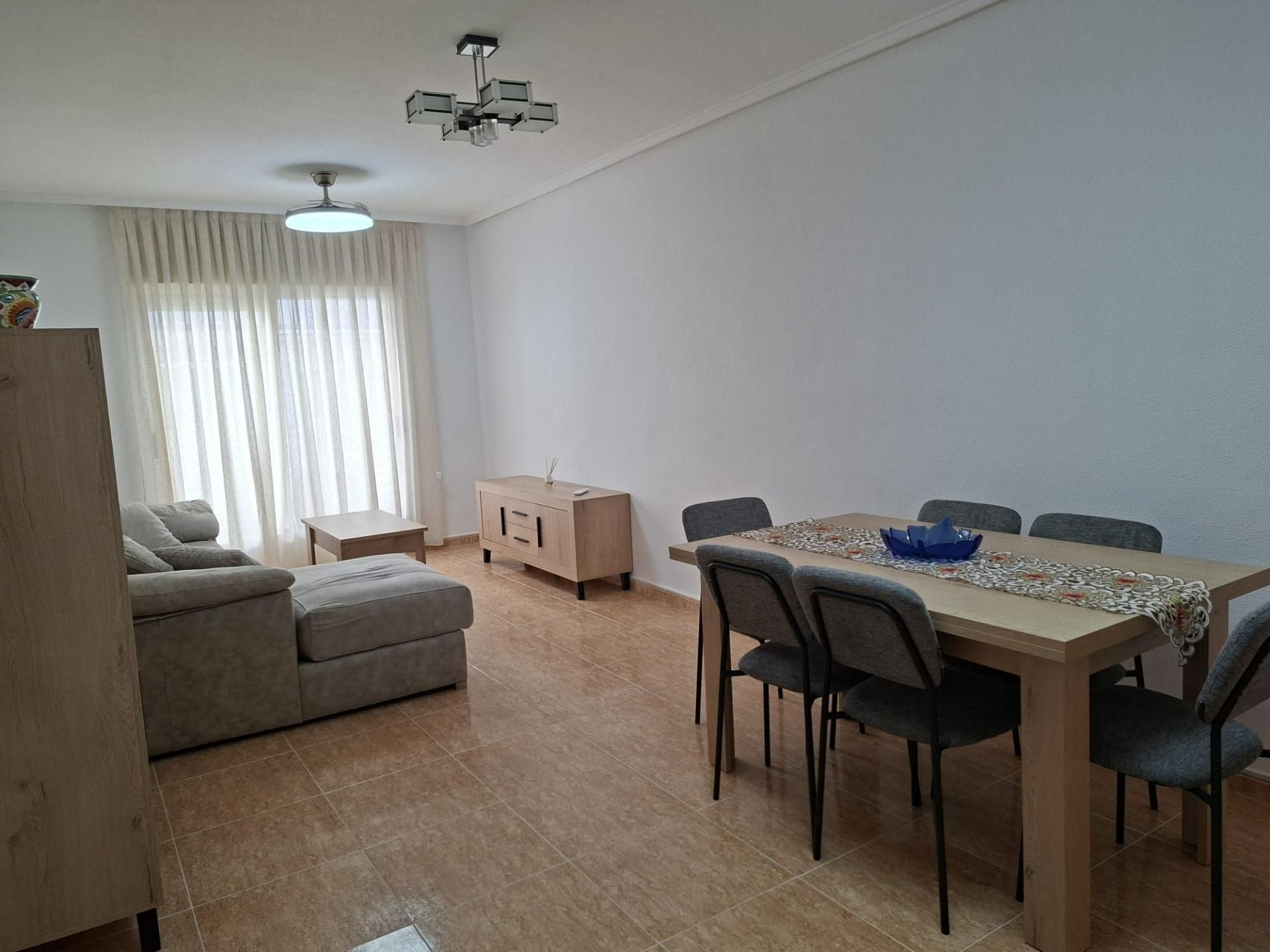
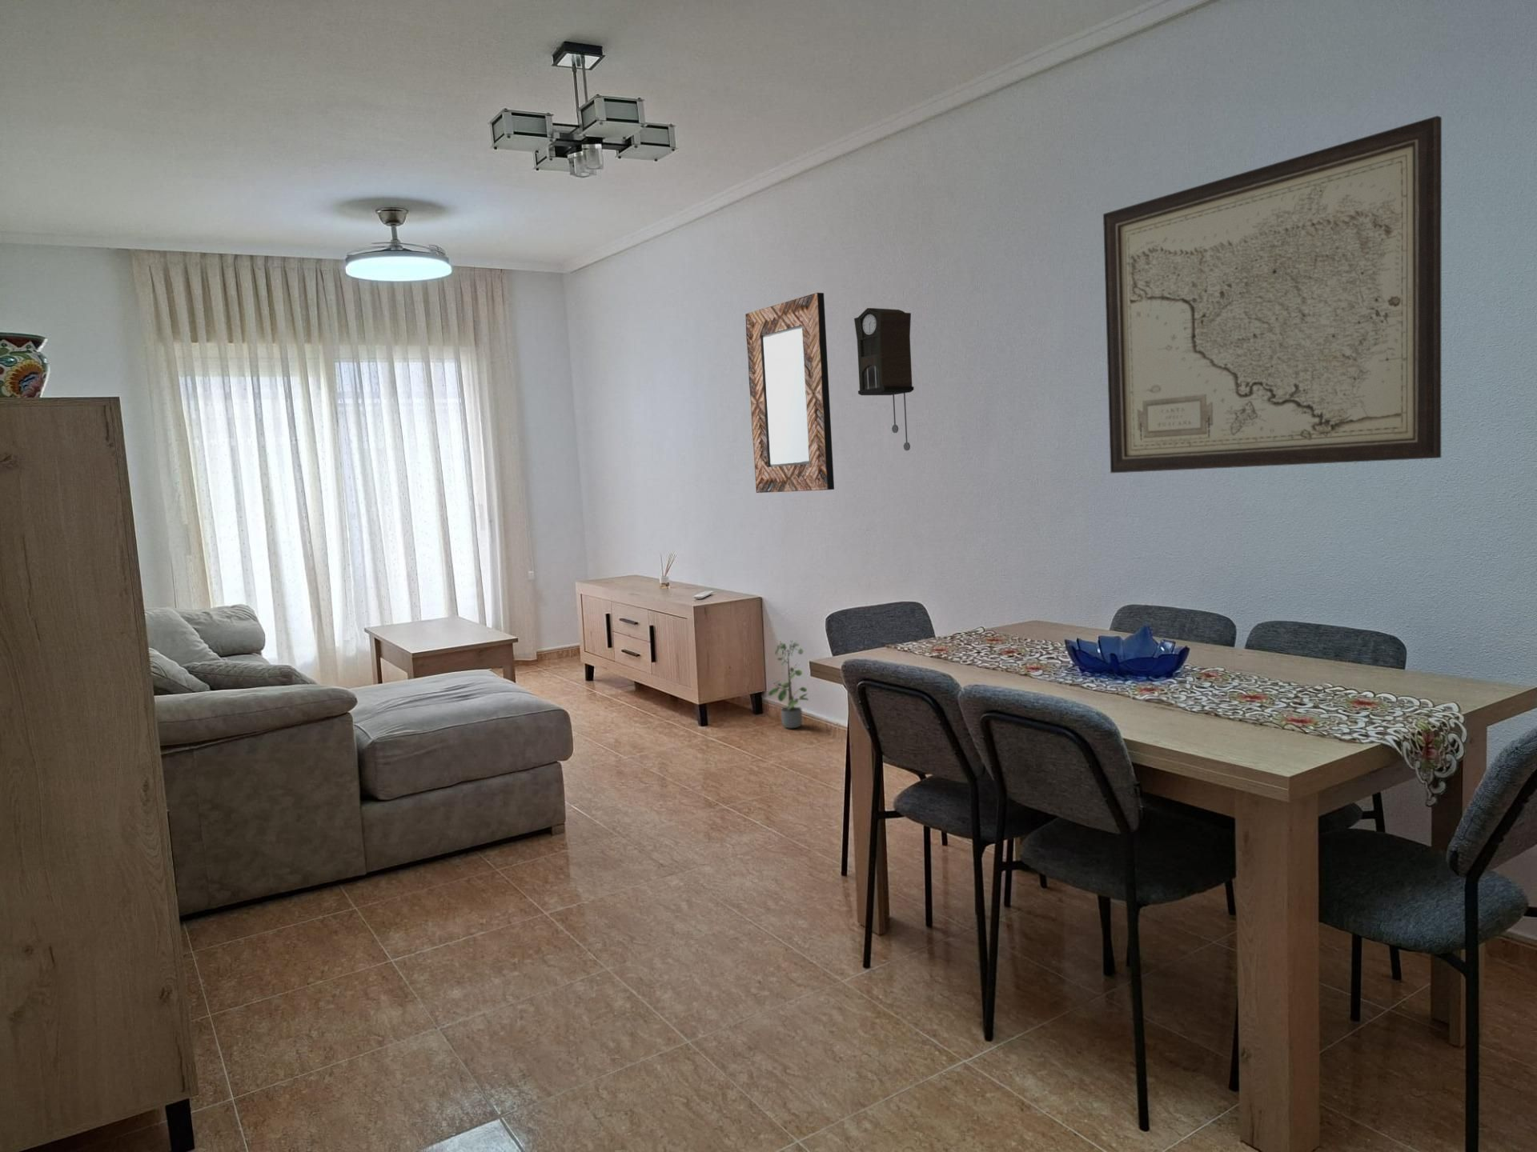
+ home mirror (788, 398)
+ wall art (1251, 321)
+ potted plant (791, 684)
+ pendulum clock (886, 380)
